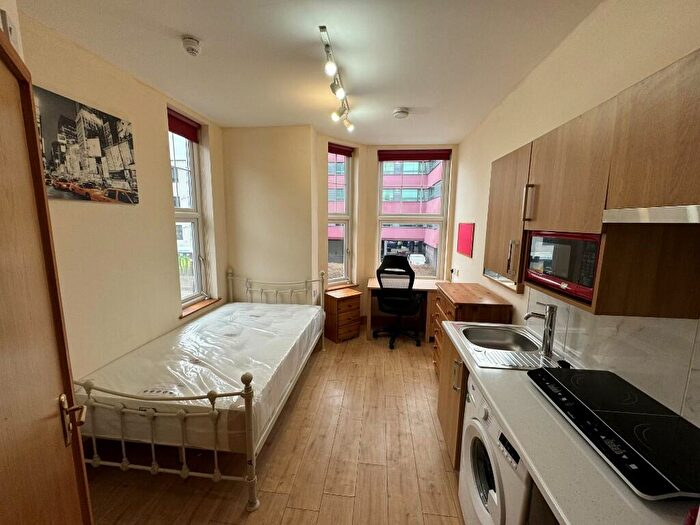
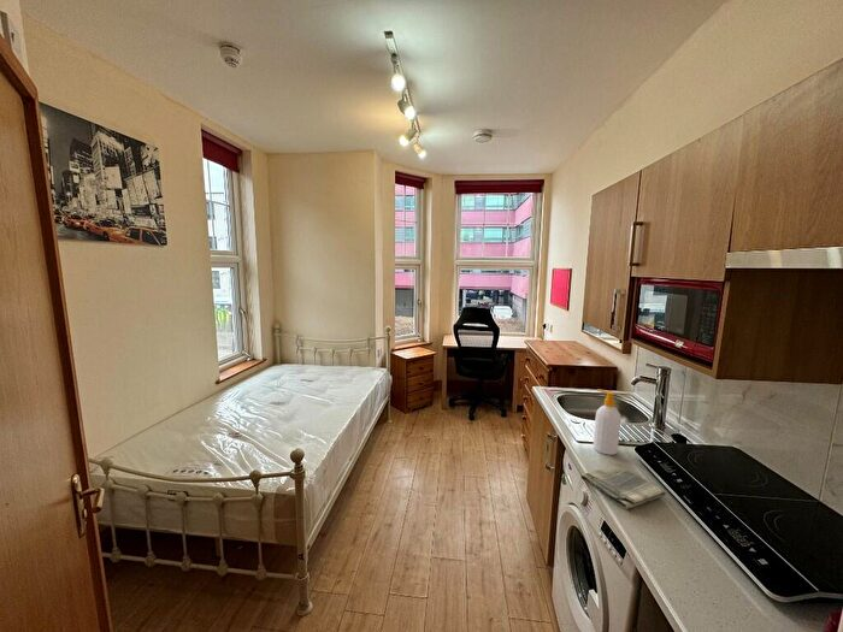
+ soap bottle (606, 420)
+ dish towel (620, 483)
